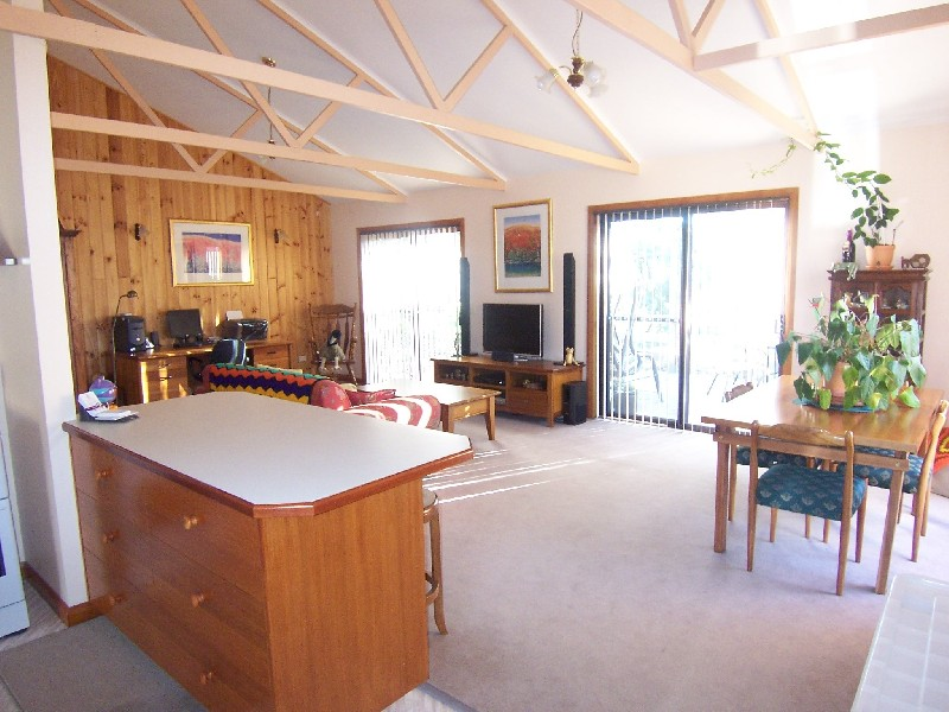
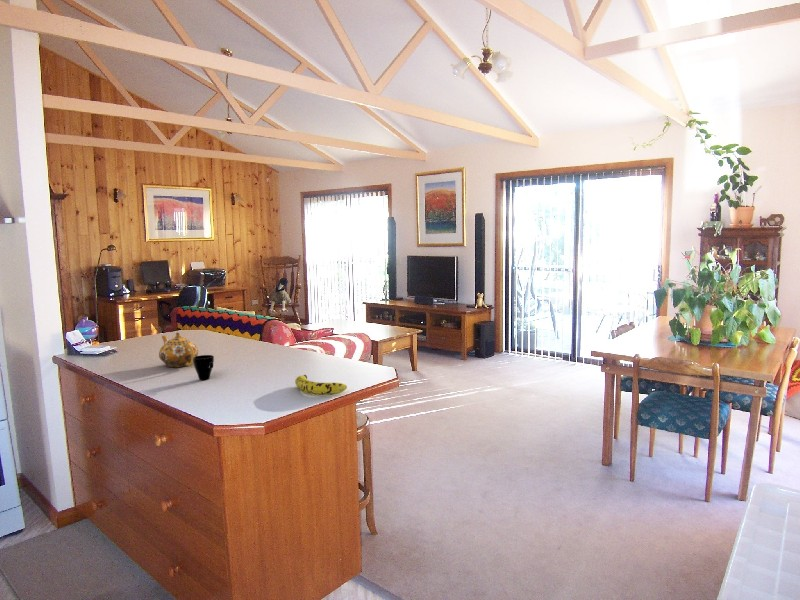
+ teapot (178, 348)
+ fruit (320, 383)
+ cup (205, 368)
